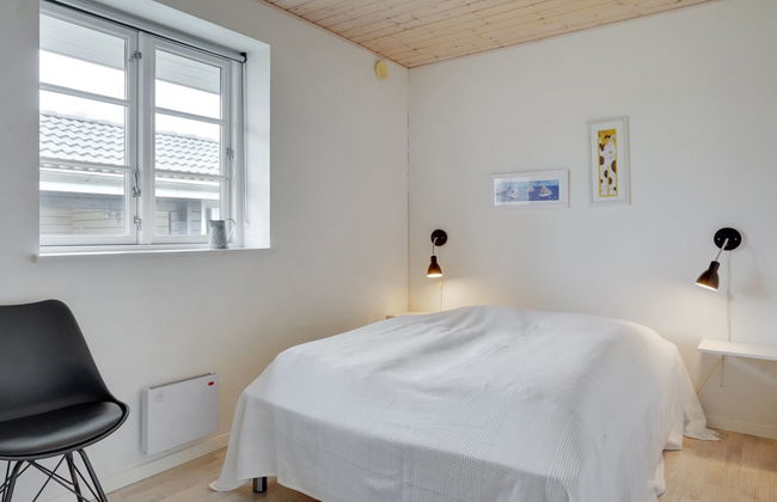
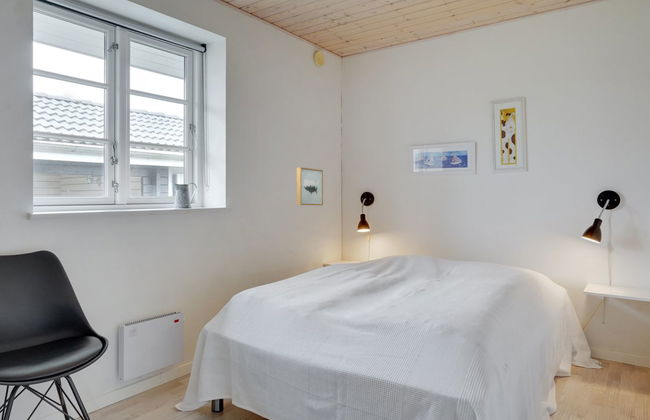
+ wall art (310, 187)
